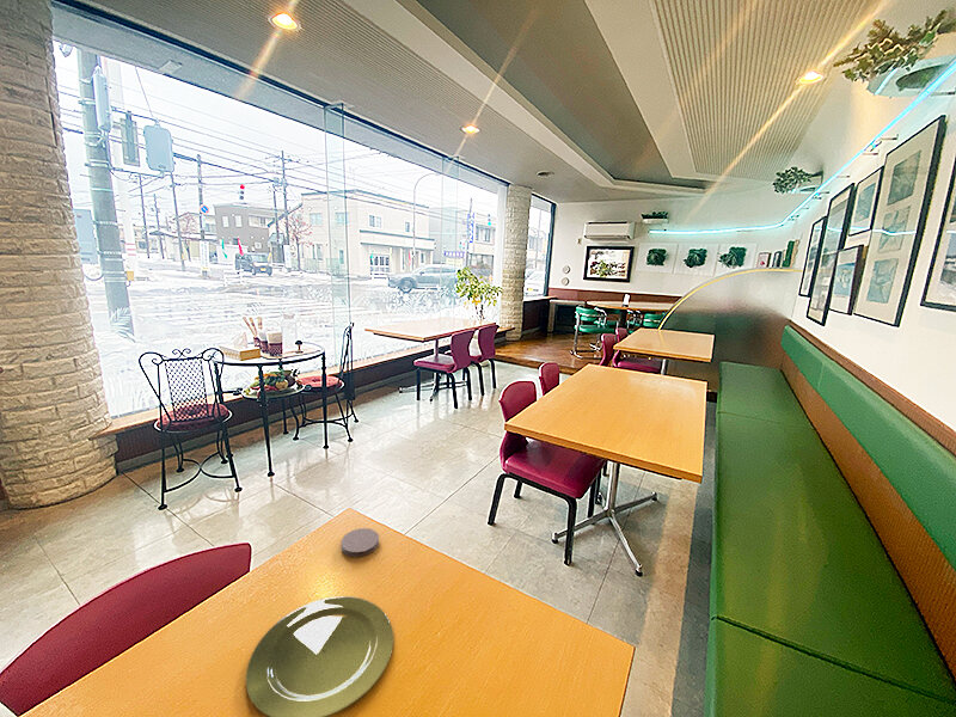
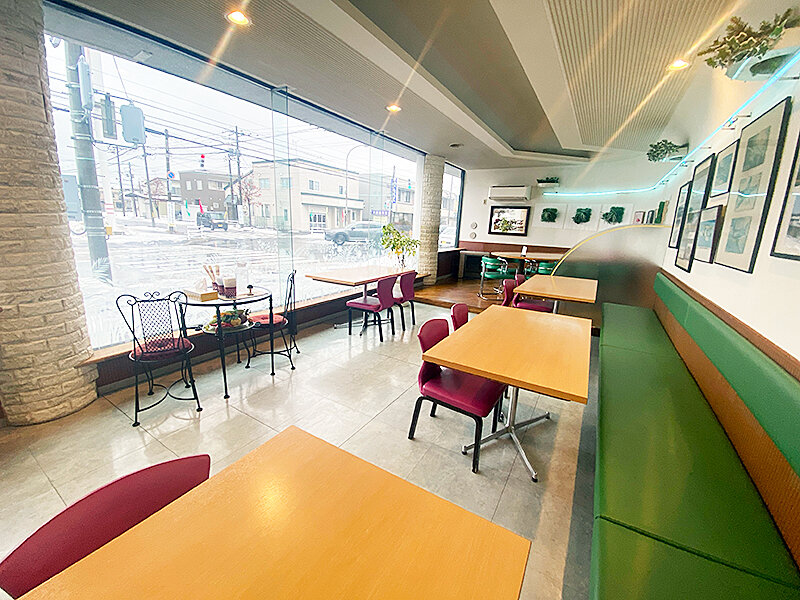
- coaster (360, 541)
- plate (324, 649)
